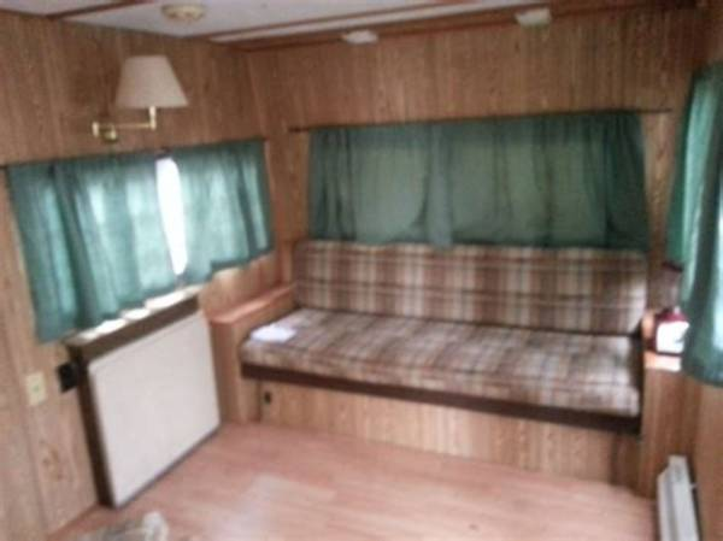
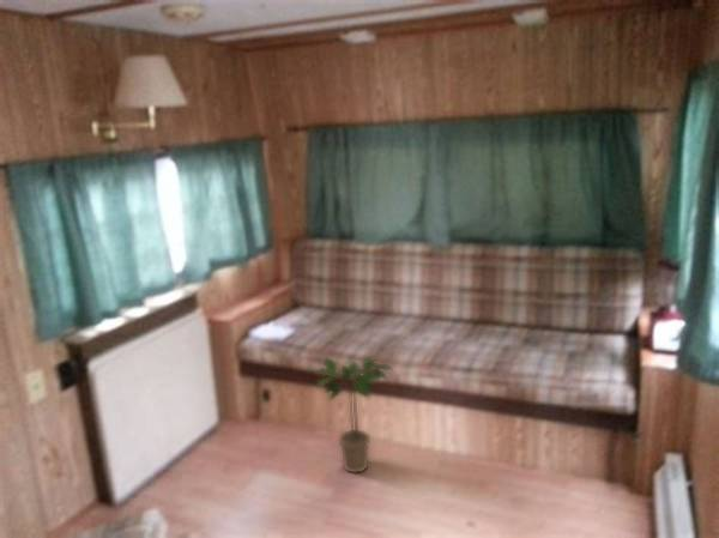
+ potted plant (356, 407)
